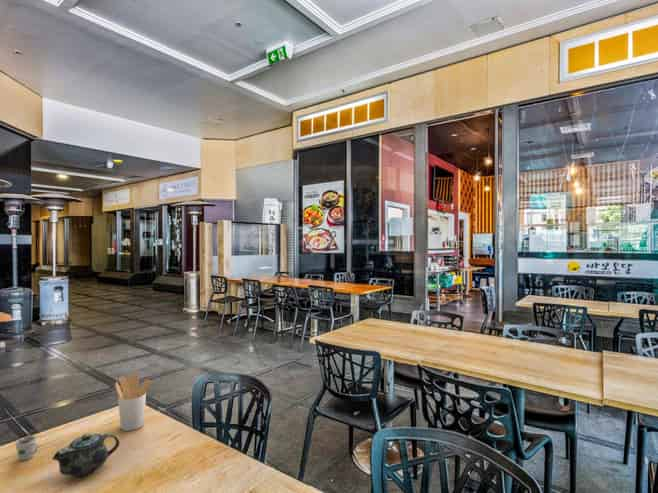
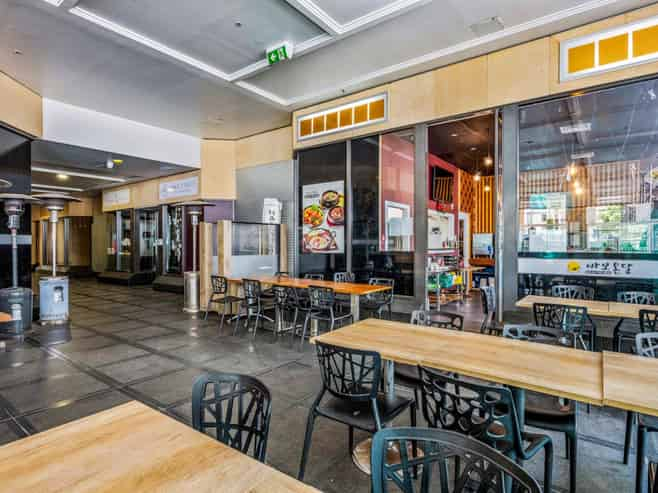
- cup (28, 442)
- utensil holder (131, 400)
- chinaware (88, 451)
